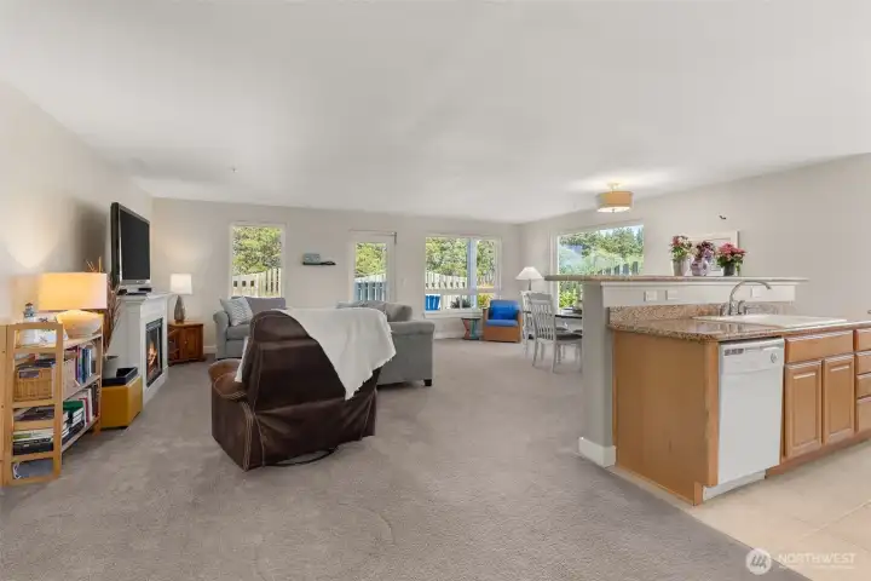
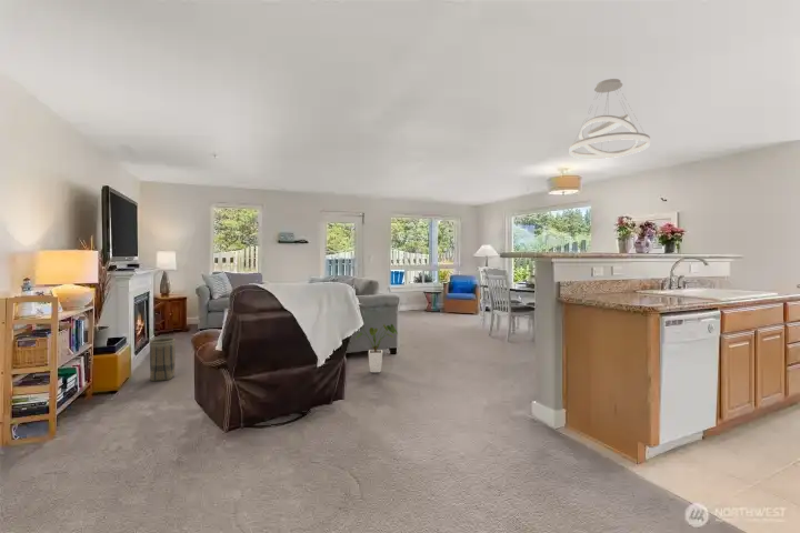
+ pendant light (608, 118)
+ house plant (376, 346)
+ basket (162, 359)
